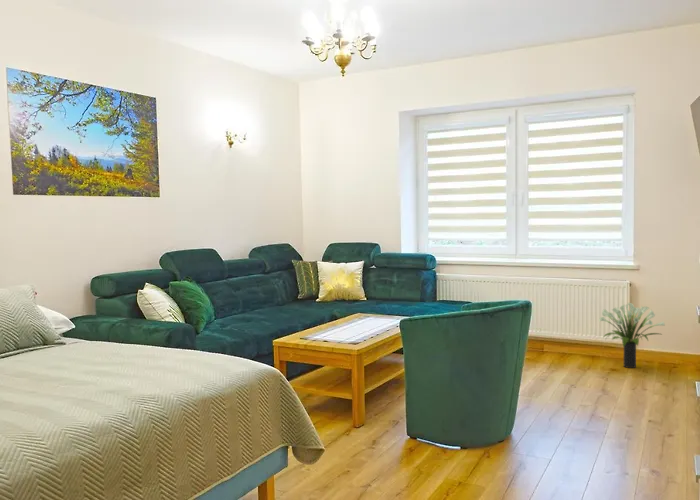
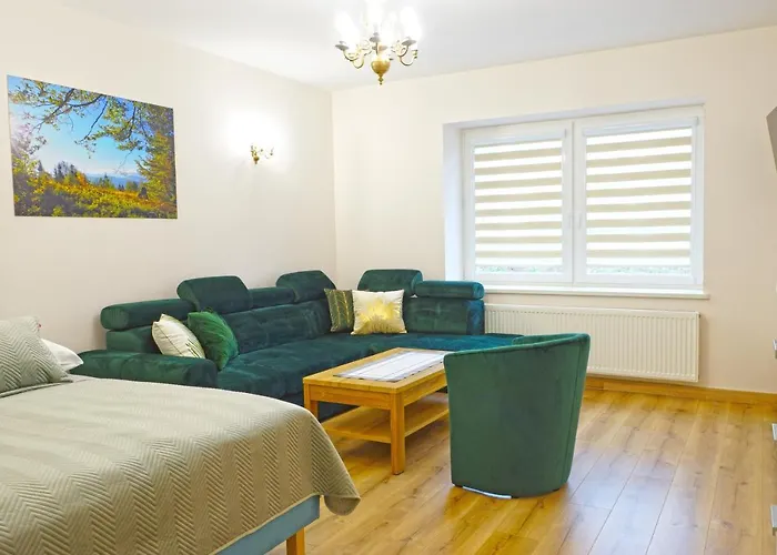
- potted plant (631, 334)
